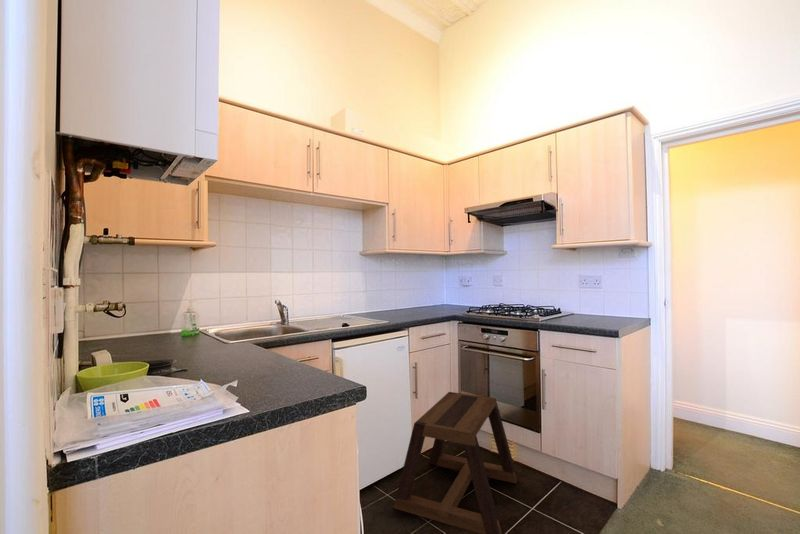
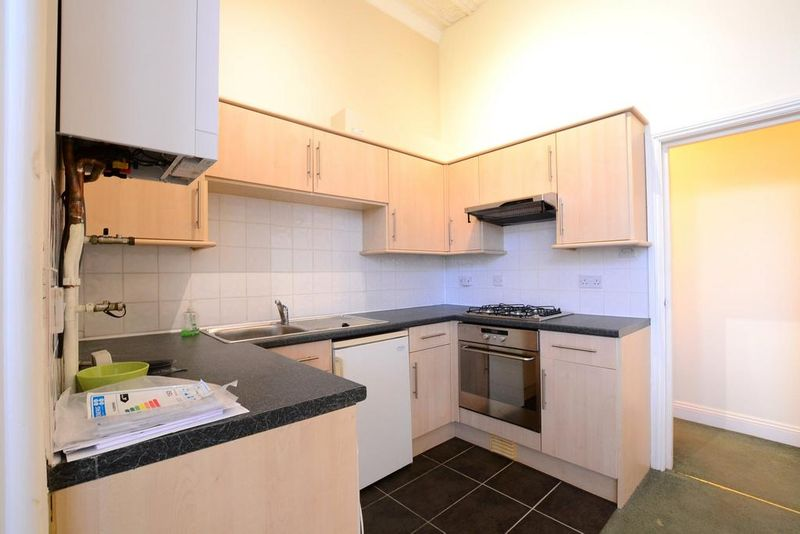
- stool (464, 449)
